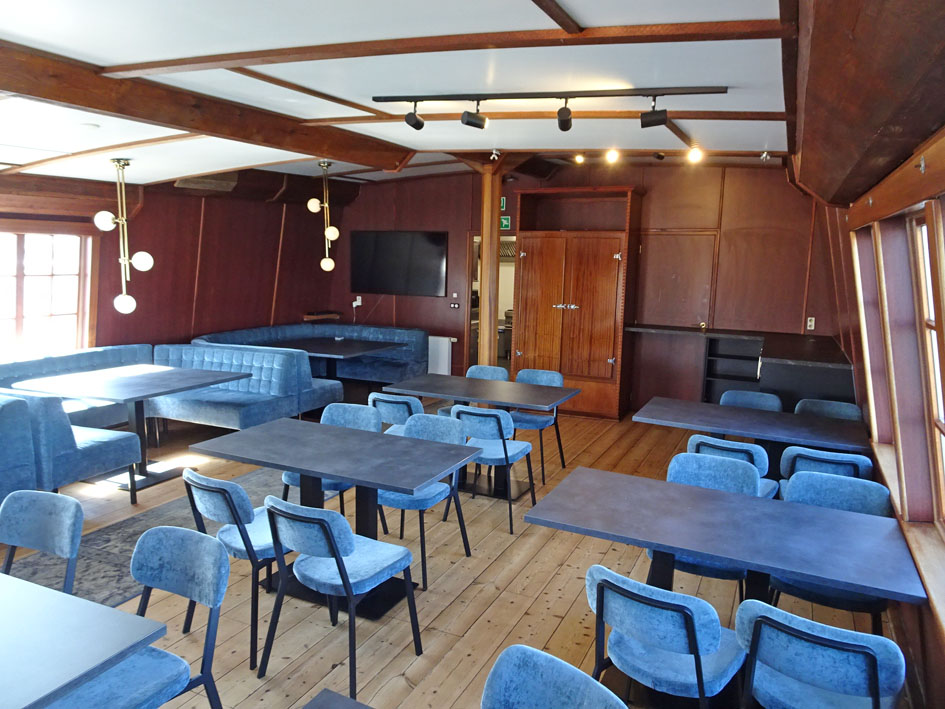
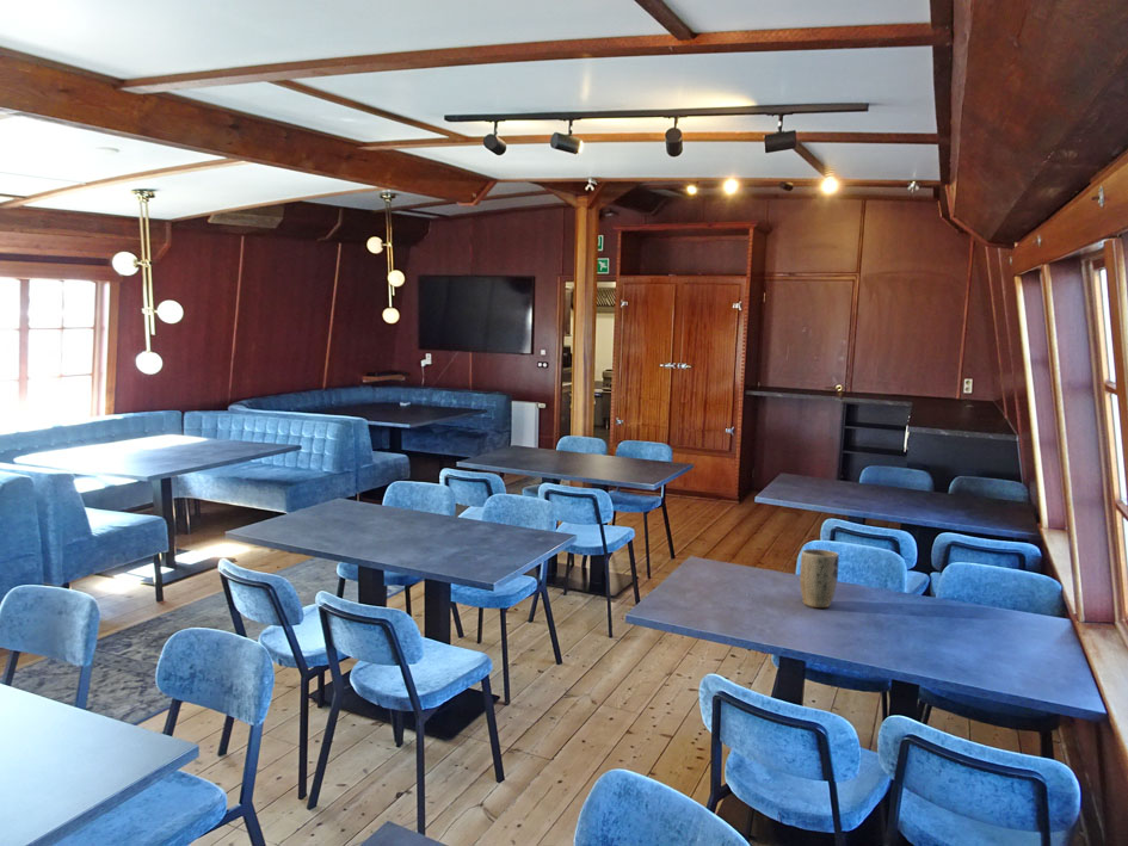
+ plant pot (818, 578)
